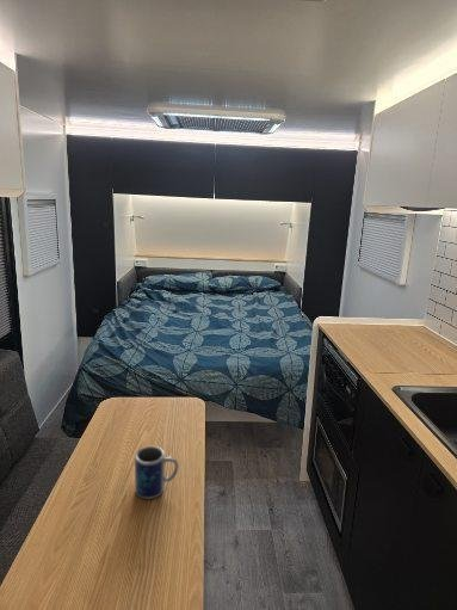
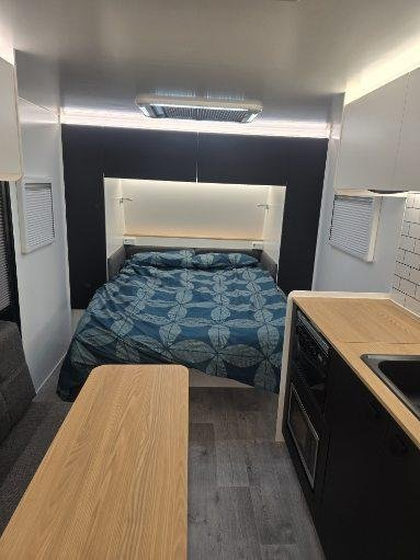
- mug (156, 472)
